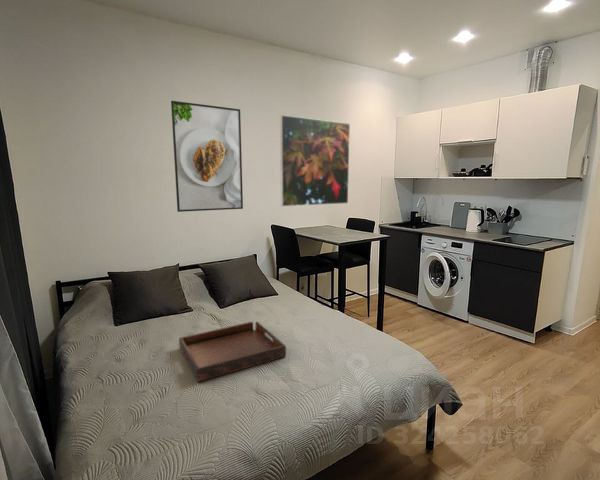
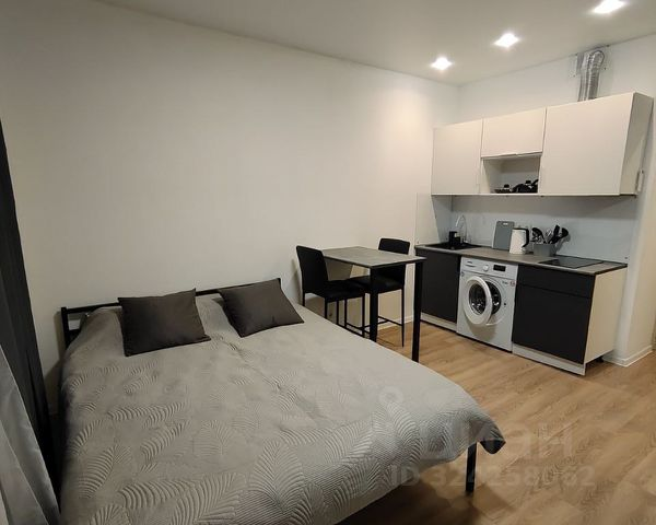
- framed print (209, 159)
- serving tray (231, 346)
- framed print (316, 163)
